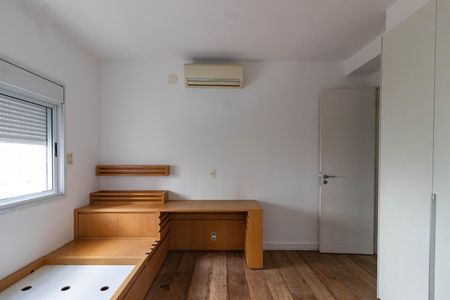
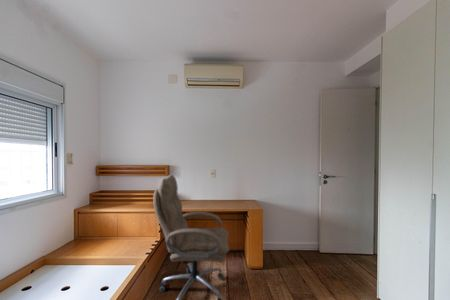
+ office chair (193, 233)
